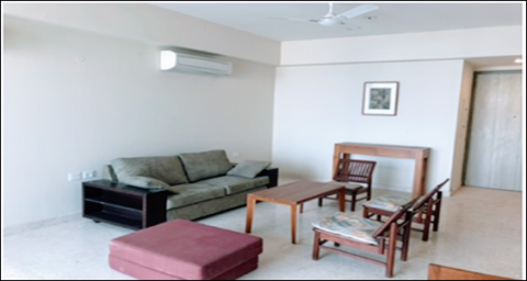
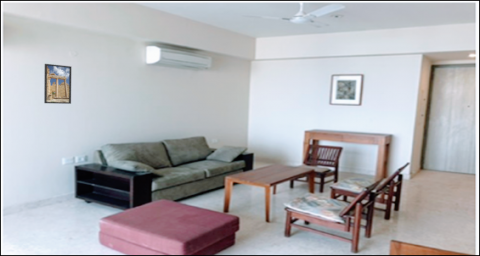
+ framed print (58, 84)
